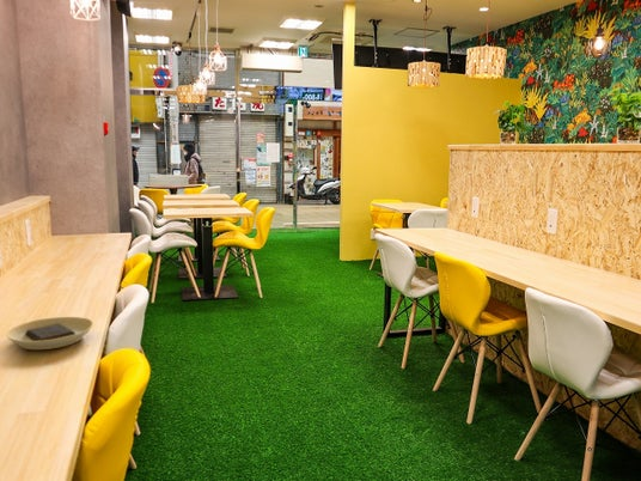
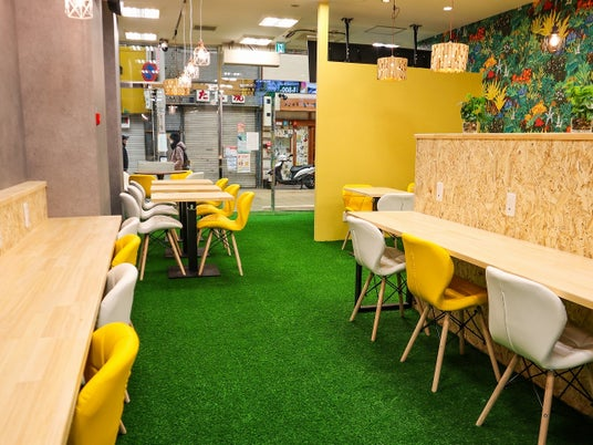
- plate (51, 333)
